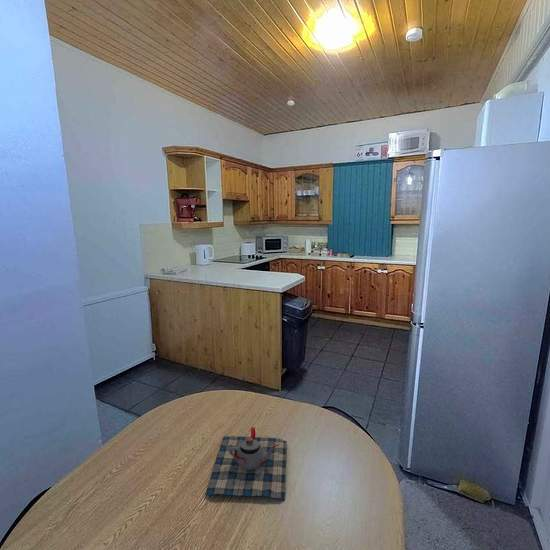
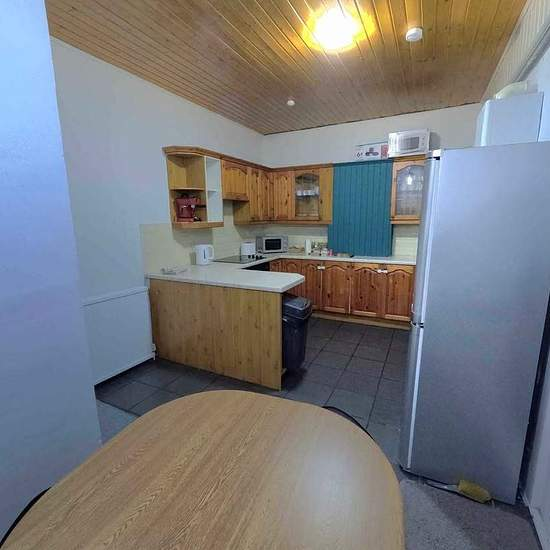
- teapot (250, 452)
